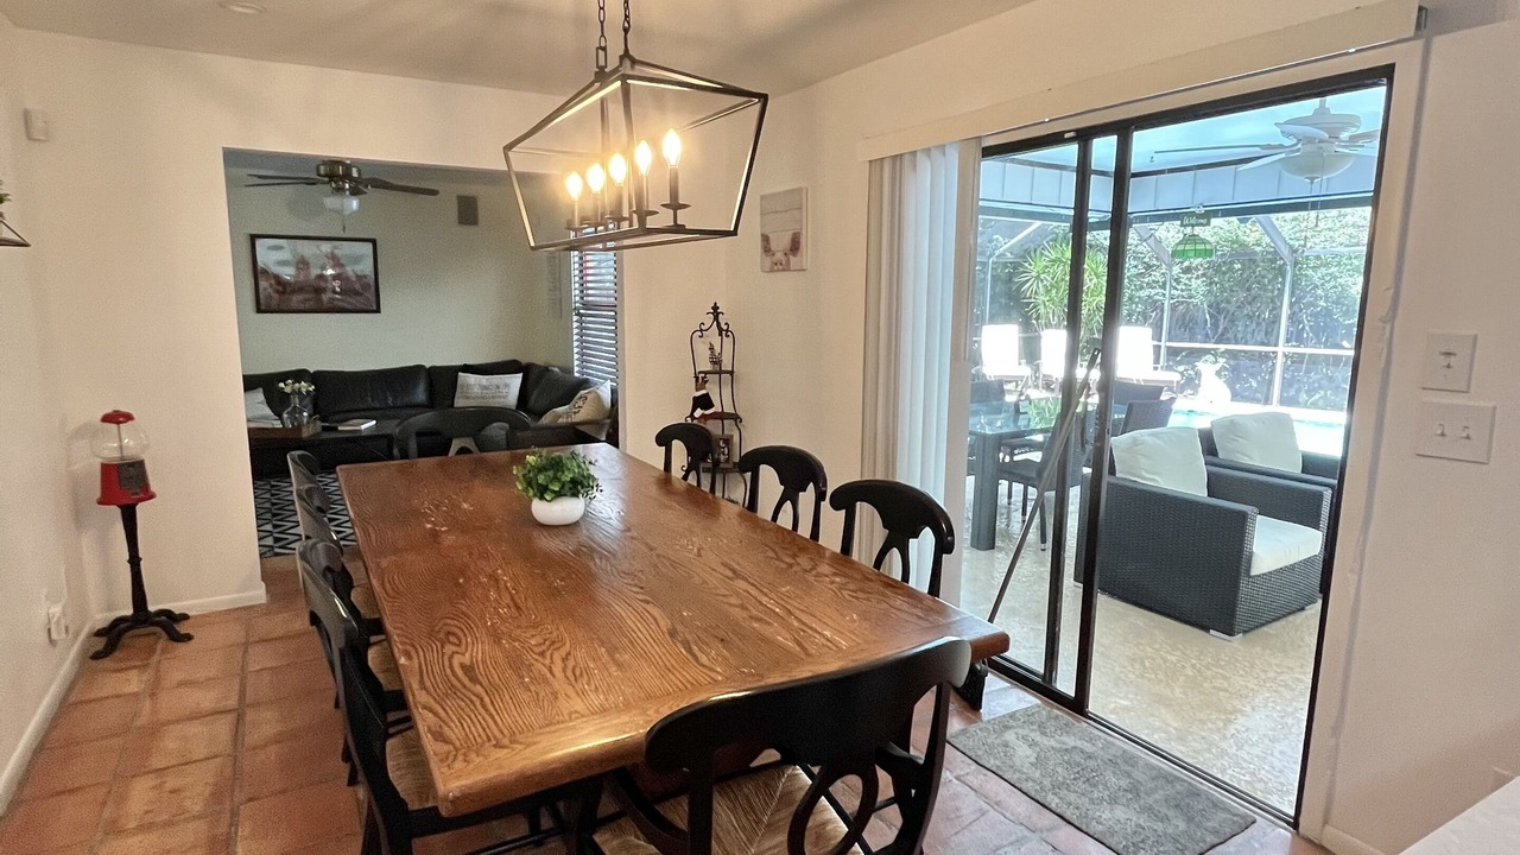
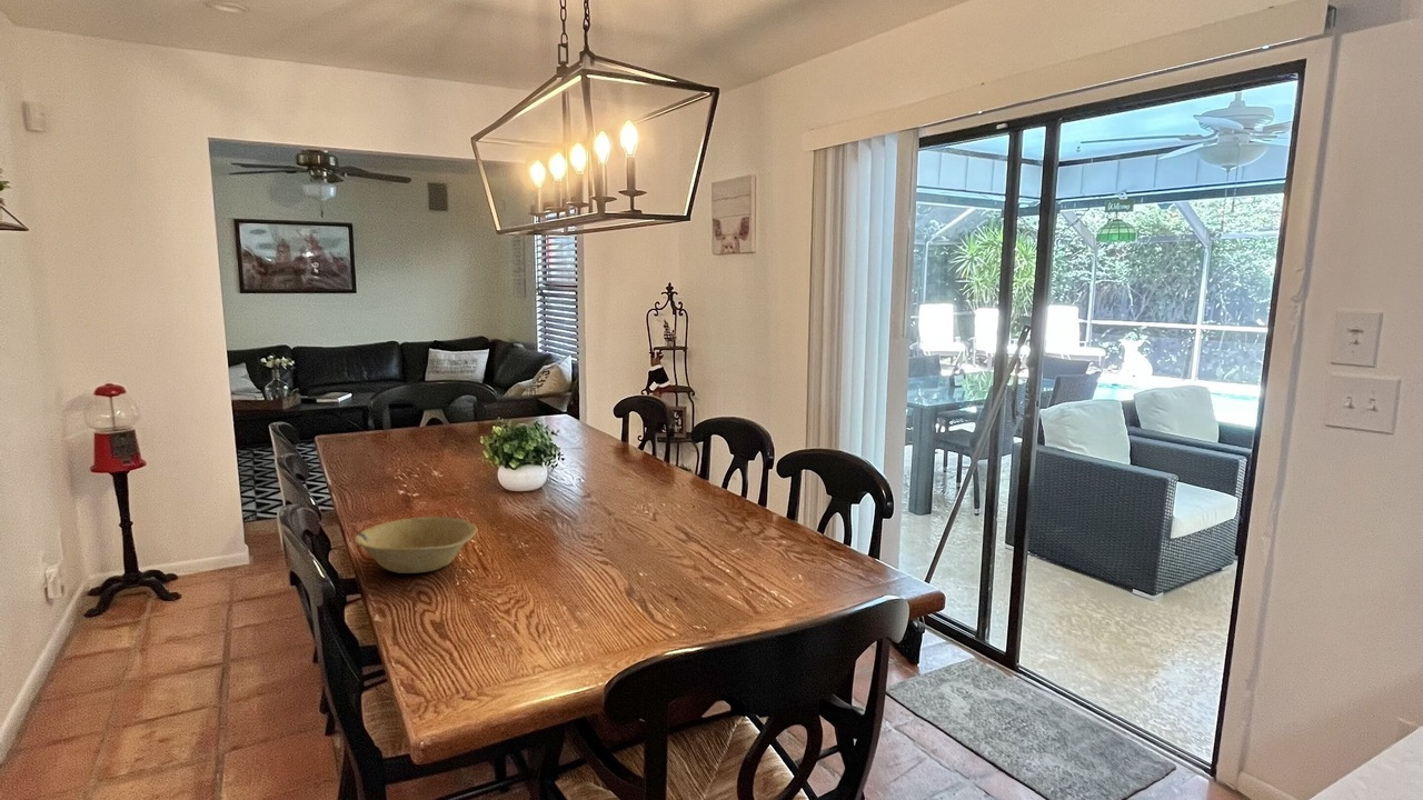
+ bowl (417, 547)
